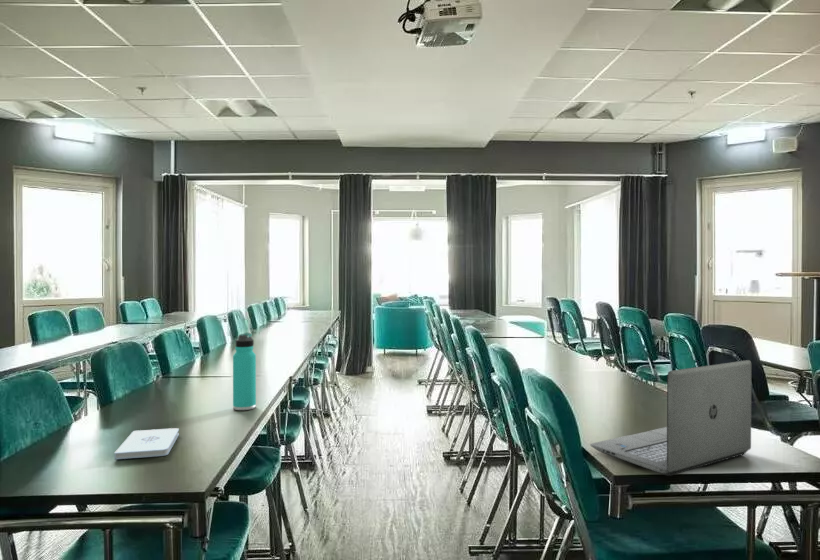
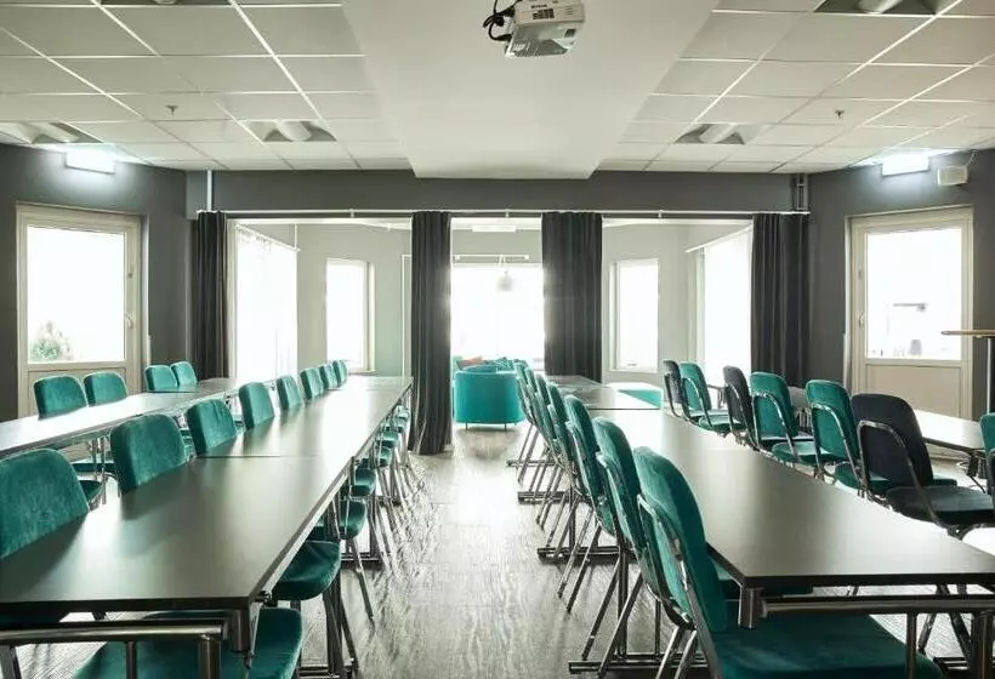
- laptop (669, 406)
- thermos bottle (244, 370)
- notepad (149, 442)
